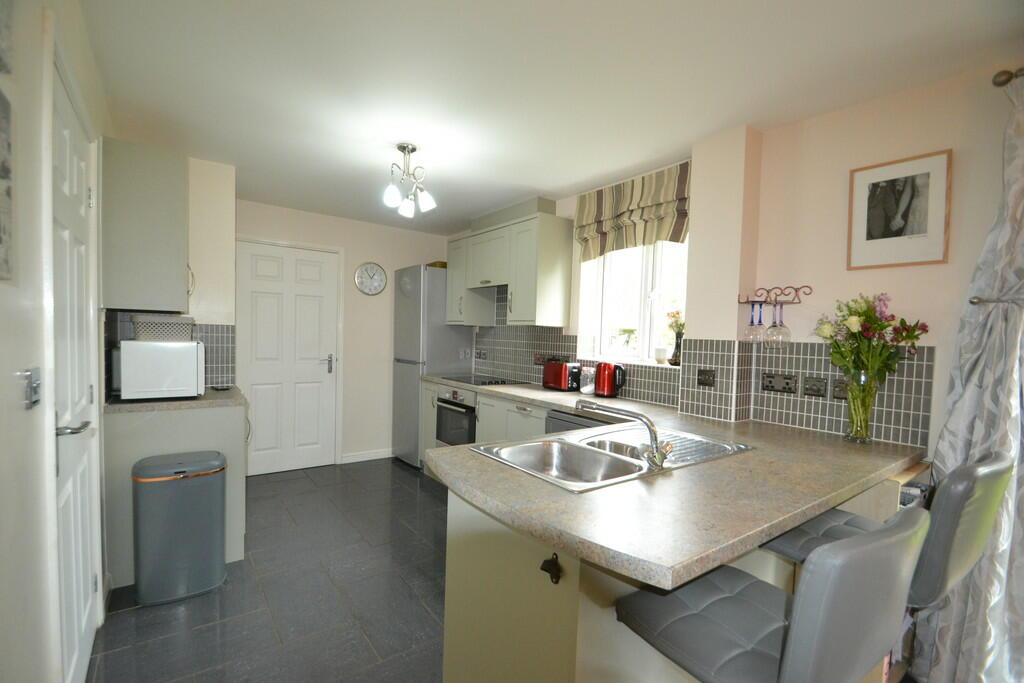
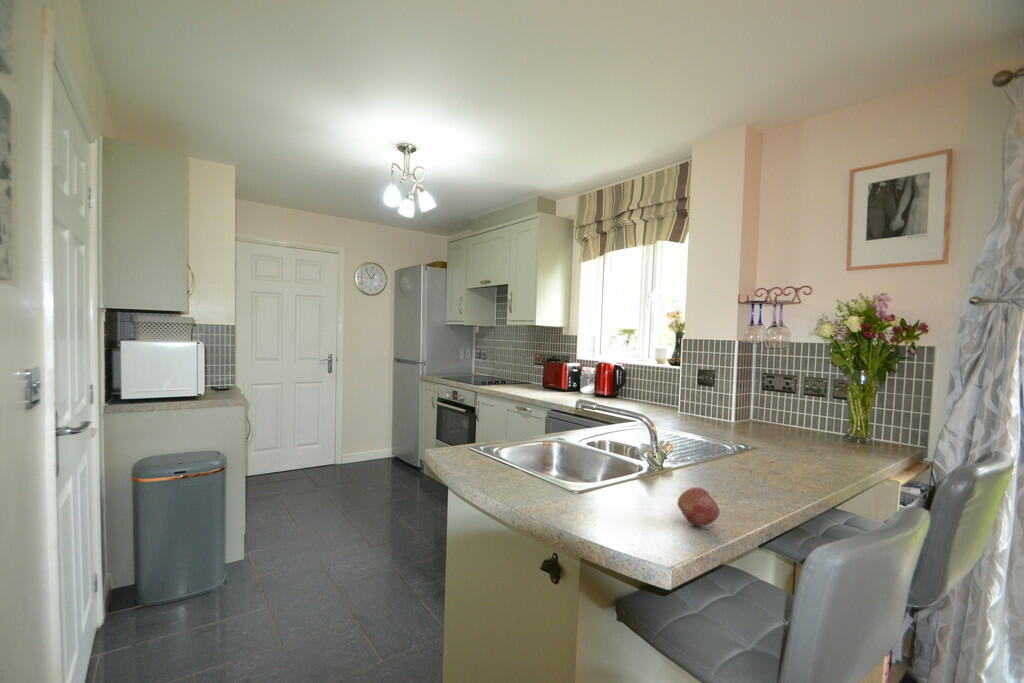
+ fruit (698, 506)
